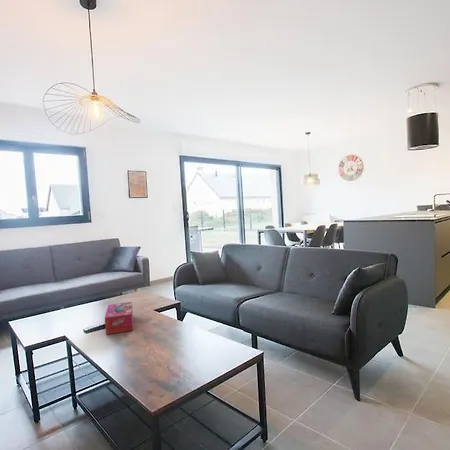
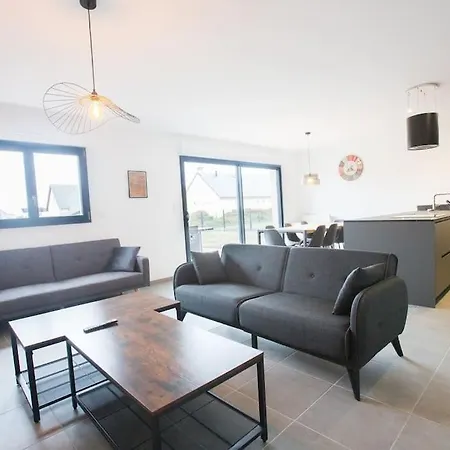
- tissue box (119, 316)
